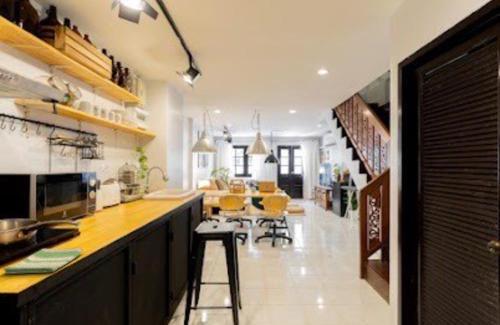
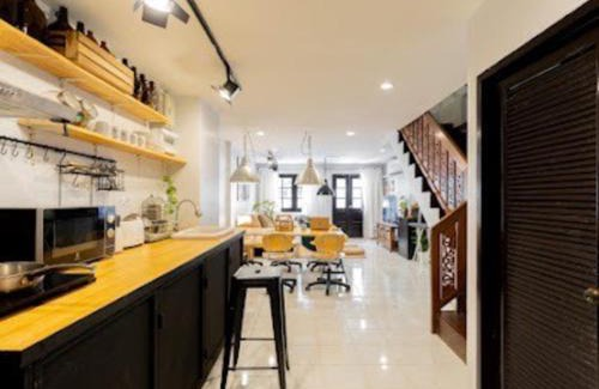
- dish towel (47, 259)
